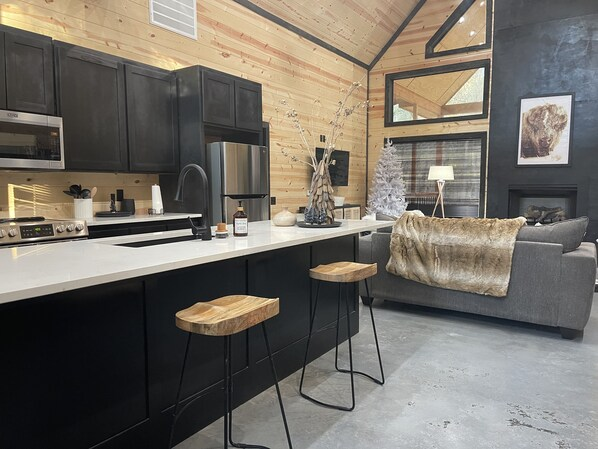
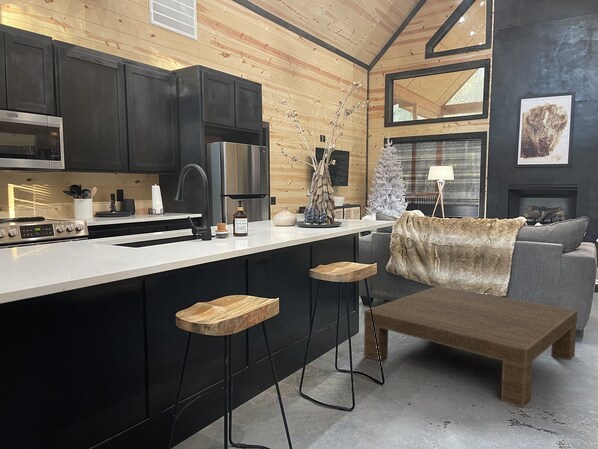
+ coffee table (470, 333)
